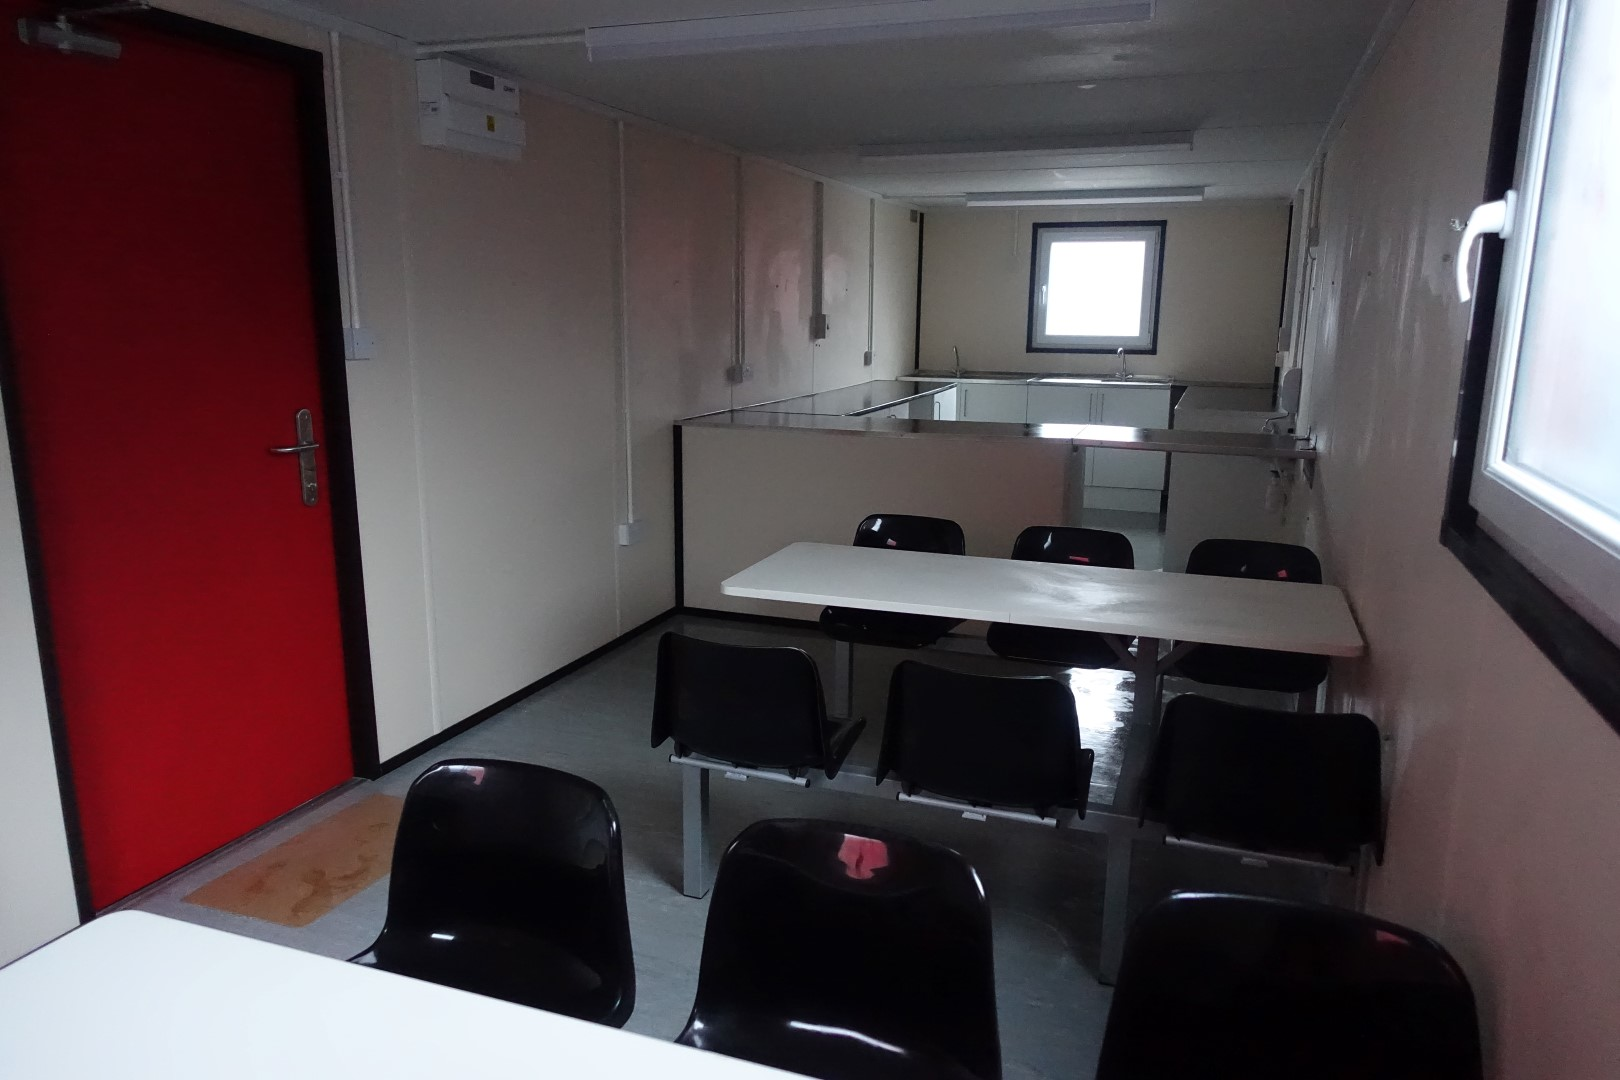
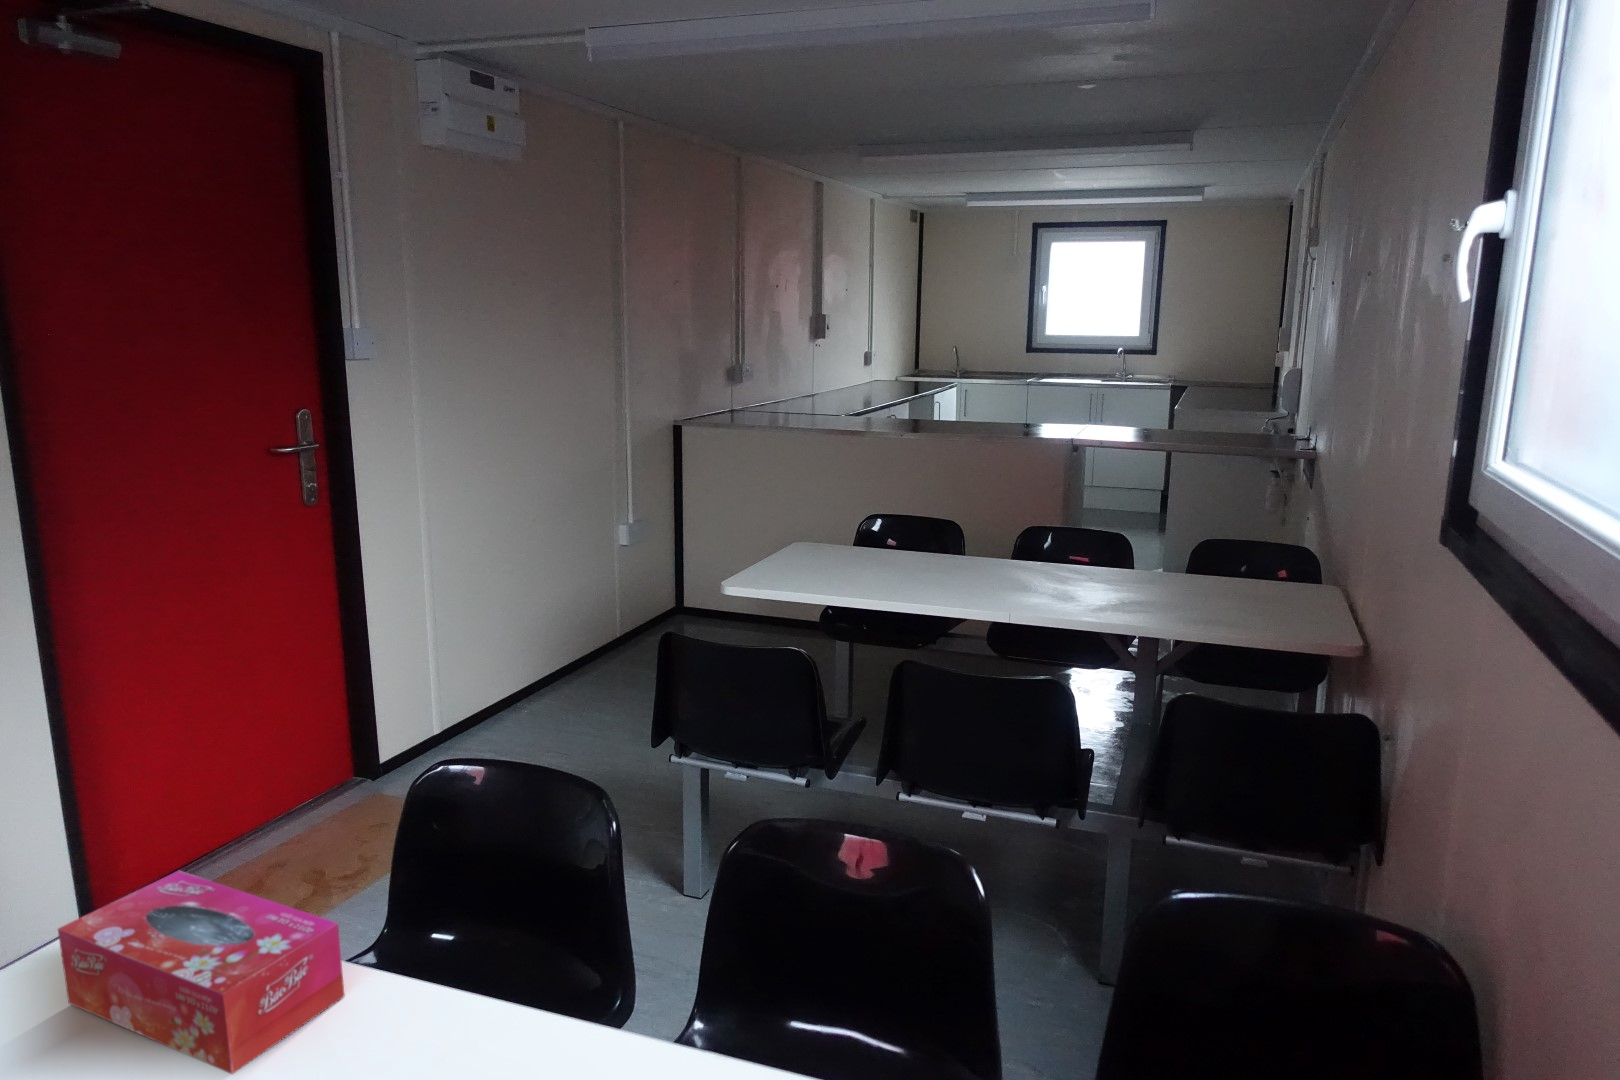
+ tissue box (202, 963)
